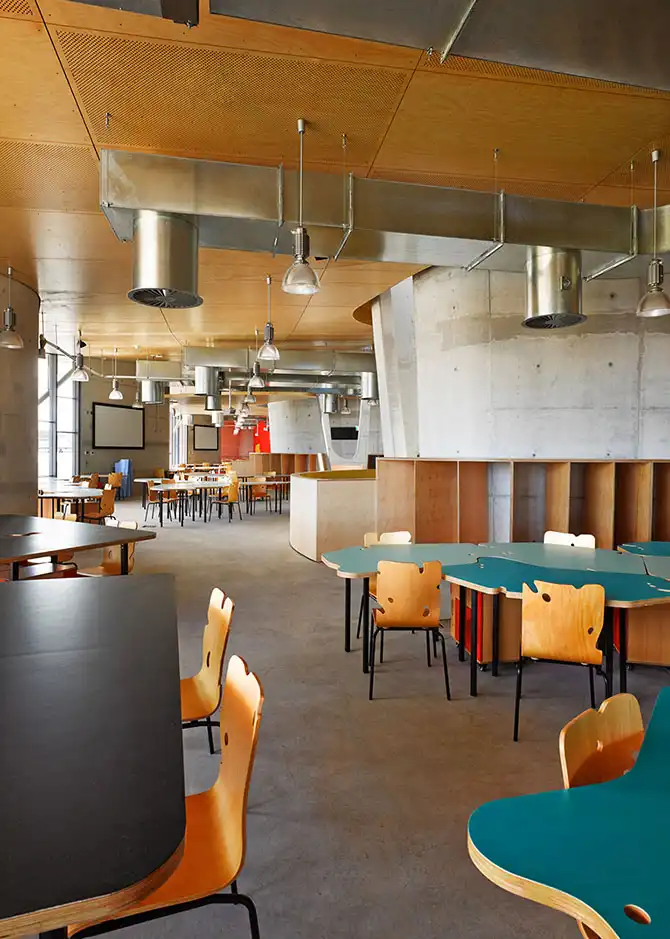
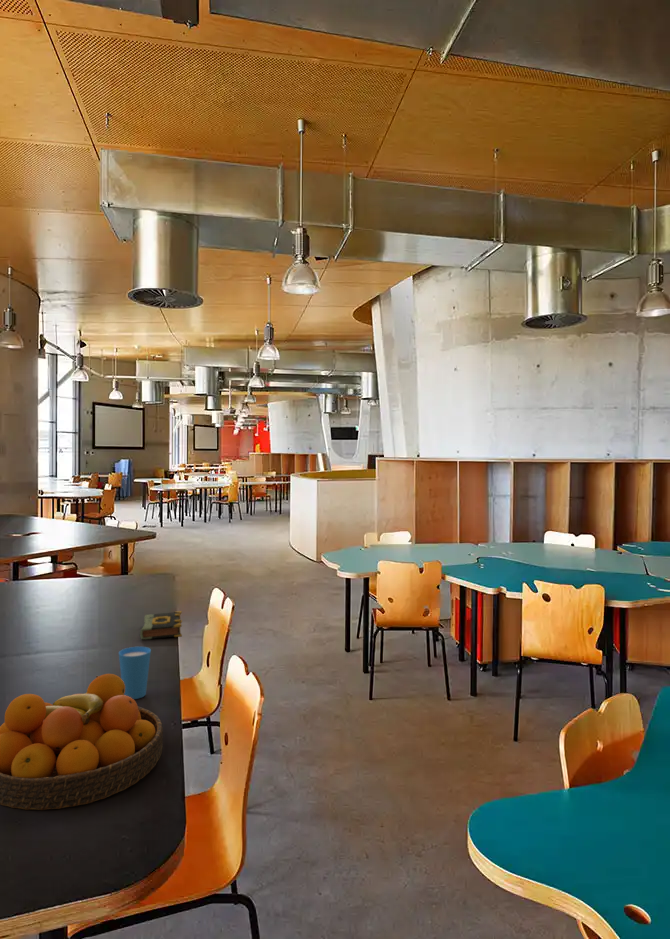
+ fruit bowl (76, 725)
+ cup (134, 673)
+ book (162, 623)
